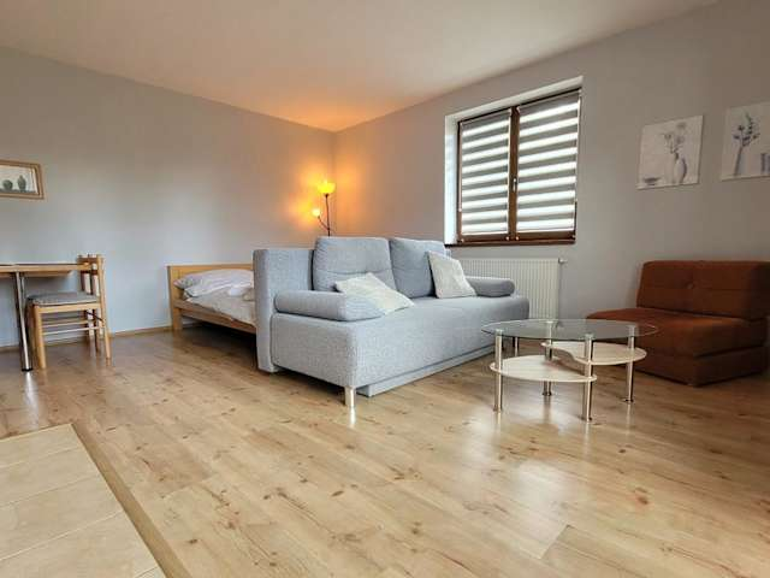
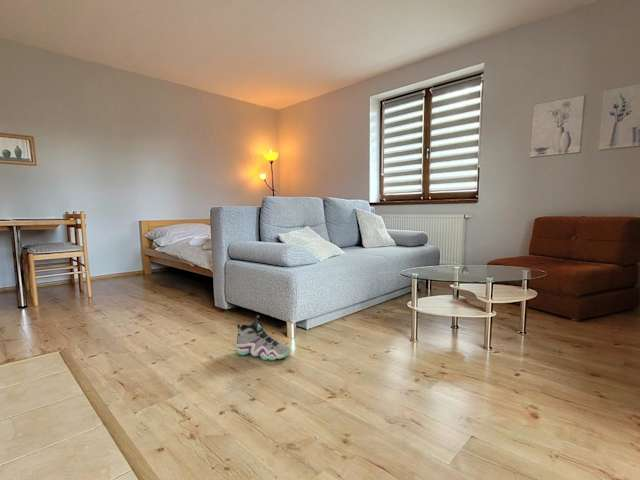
+ sneaker (262, 335)
